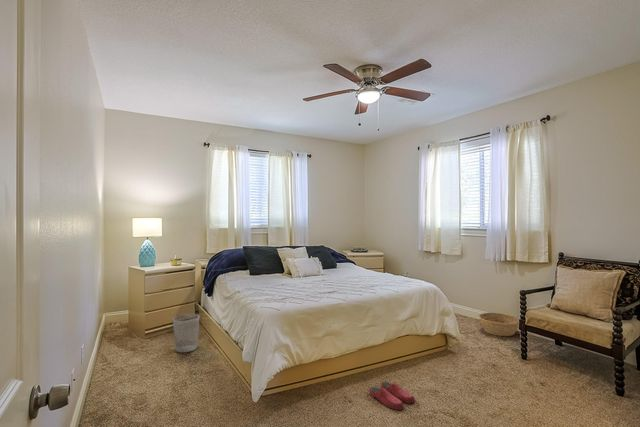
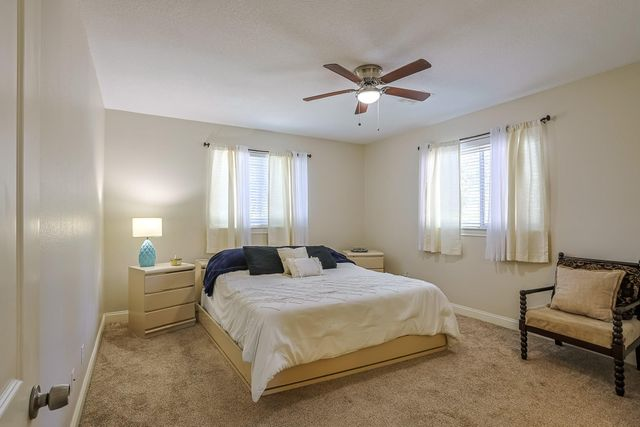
- basket (498, 324)
- slippers (391, 392)
- wastebasket (186, 332)
